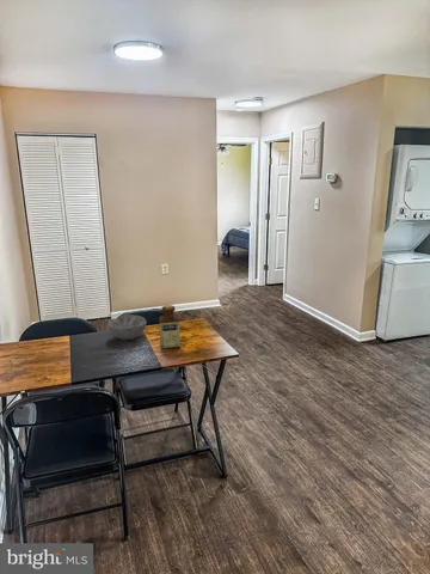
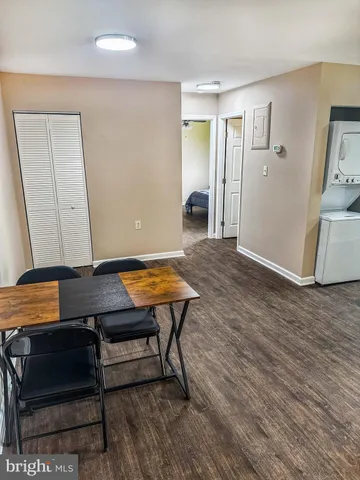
- bottle (168, 325)
- bowl (128, 329)
